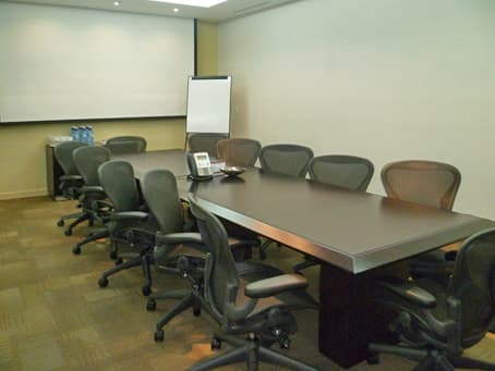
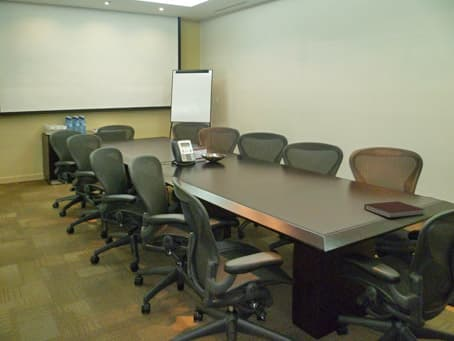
+ notebook (393, 209)
